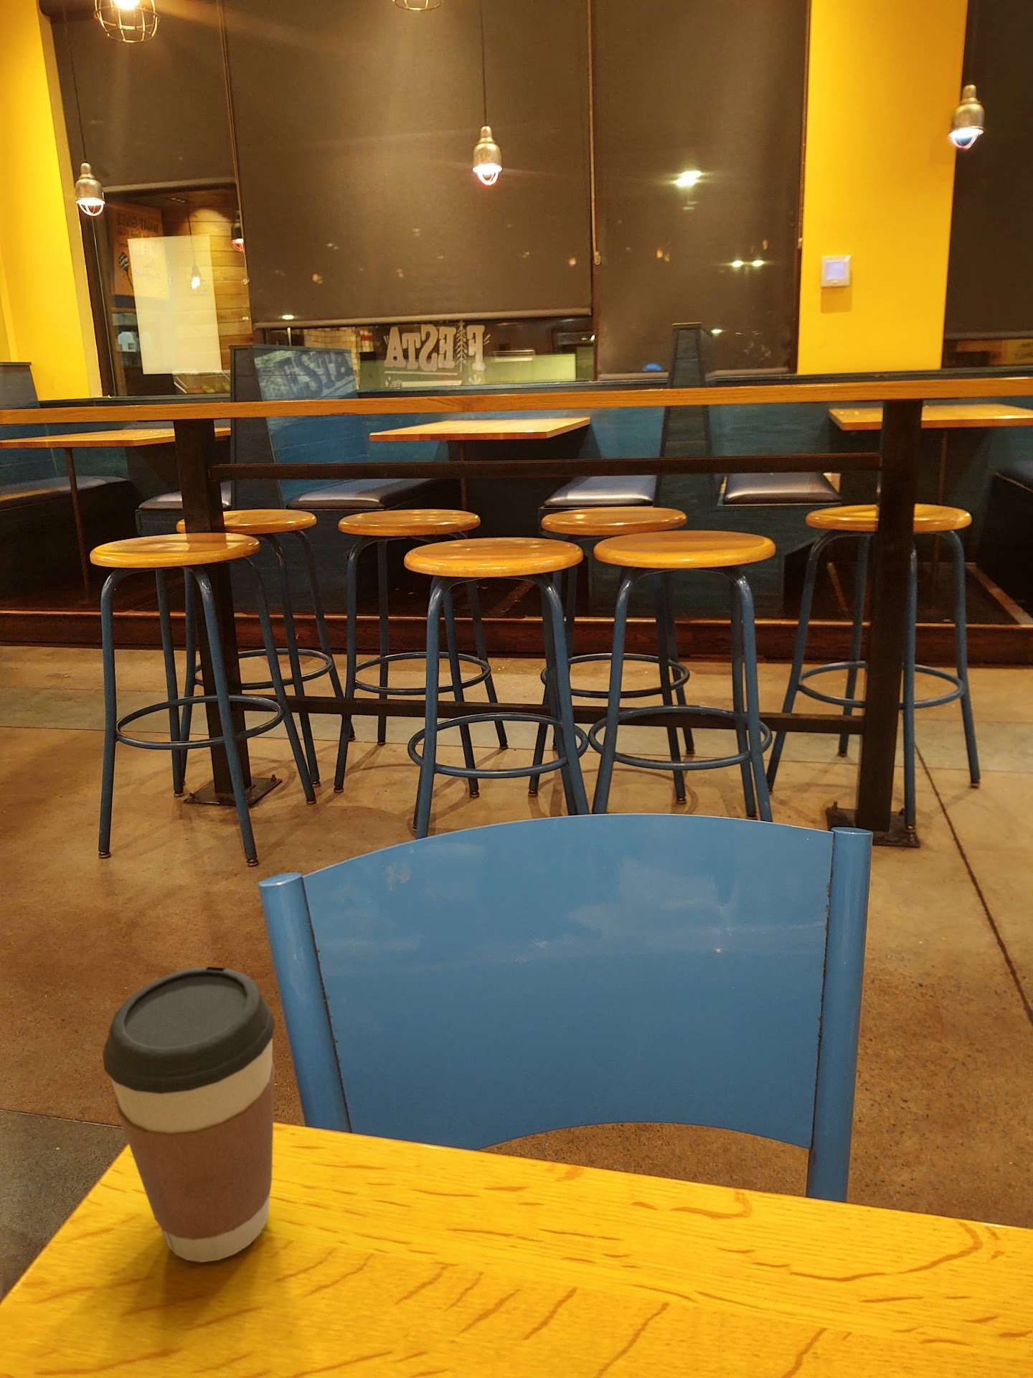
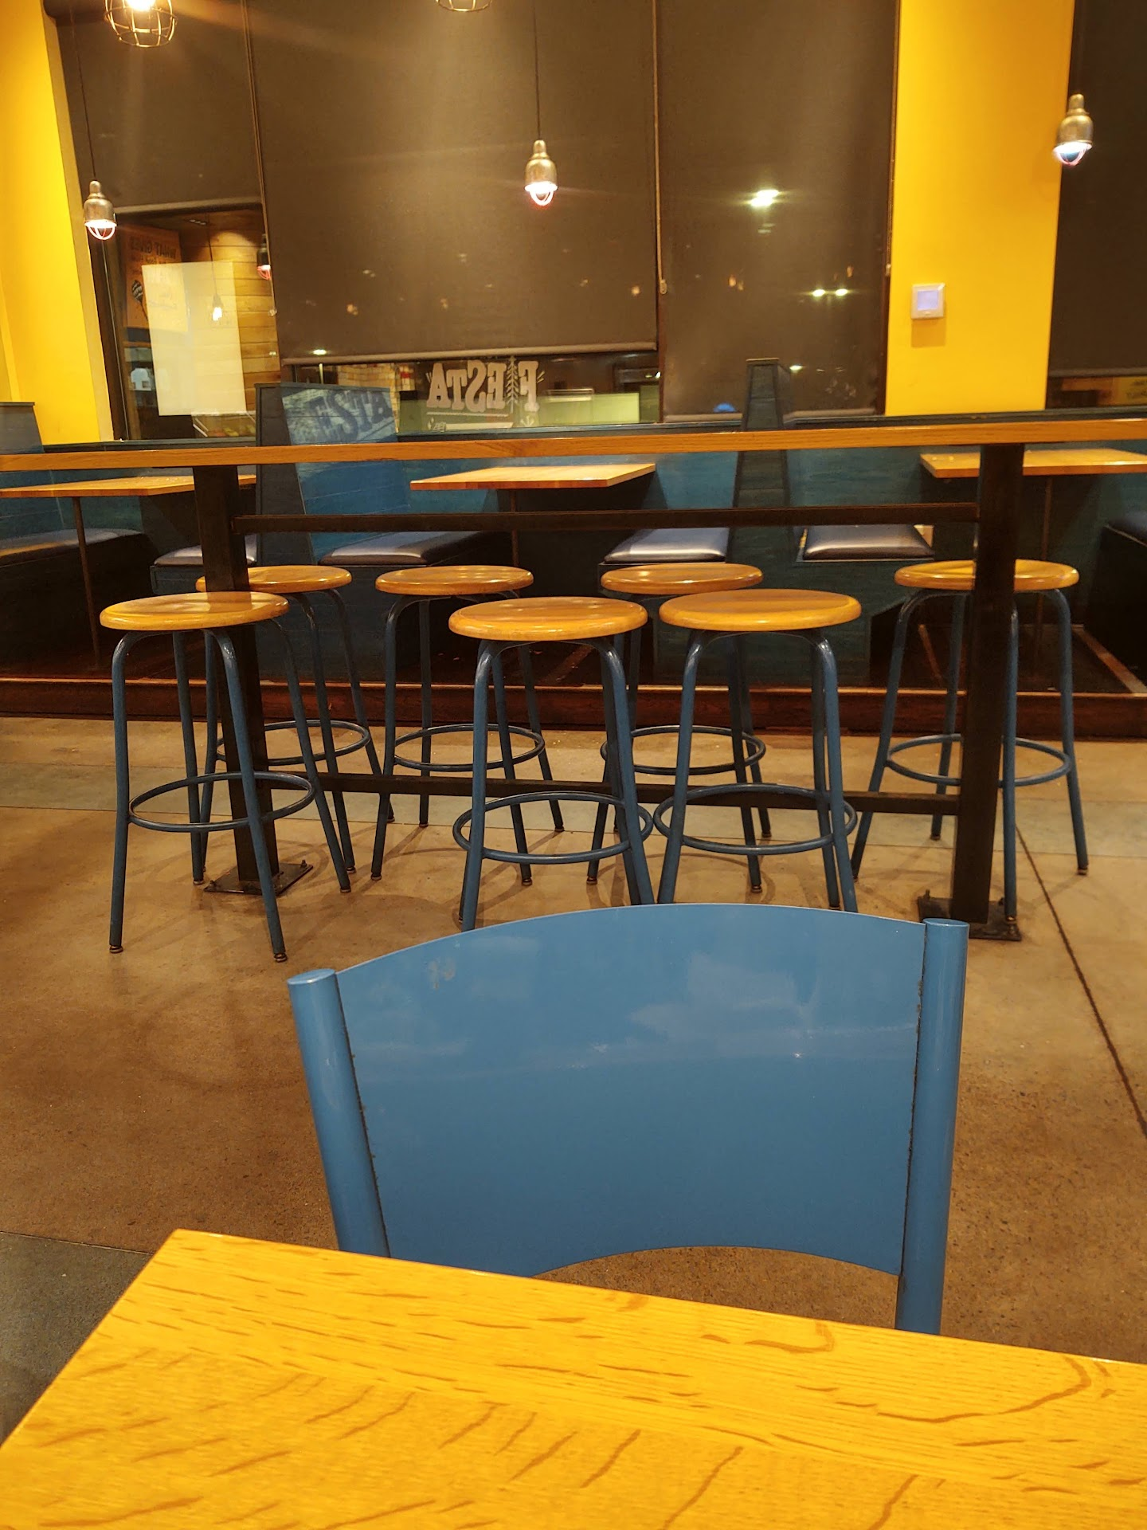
- coffee cup (202, 1119)
